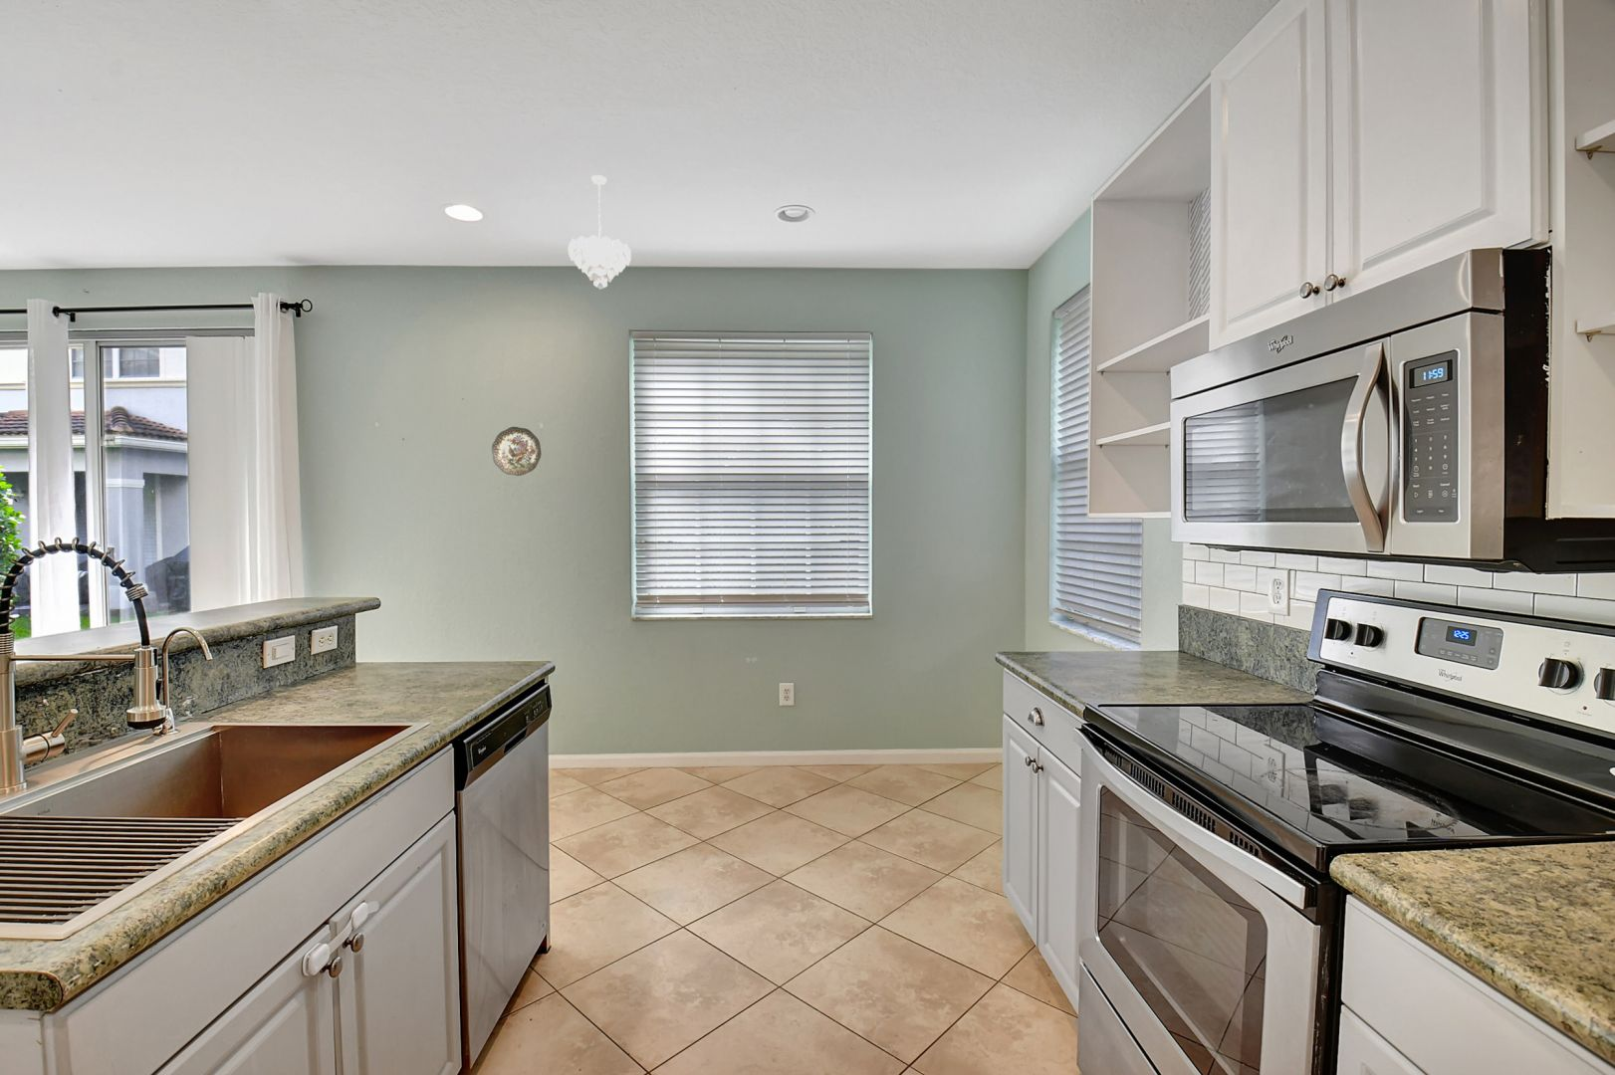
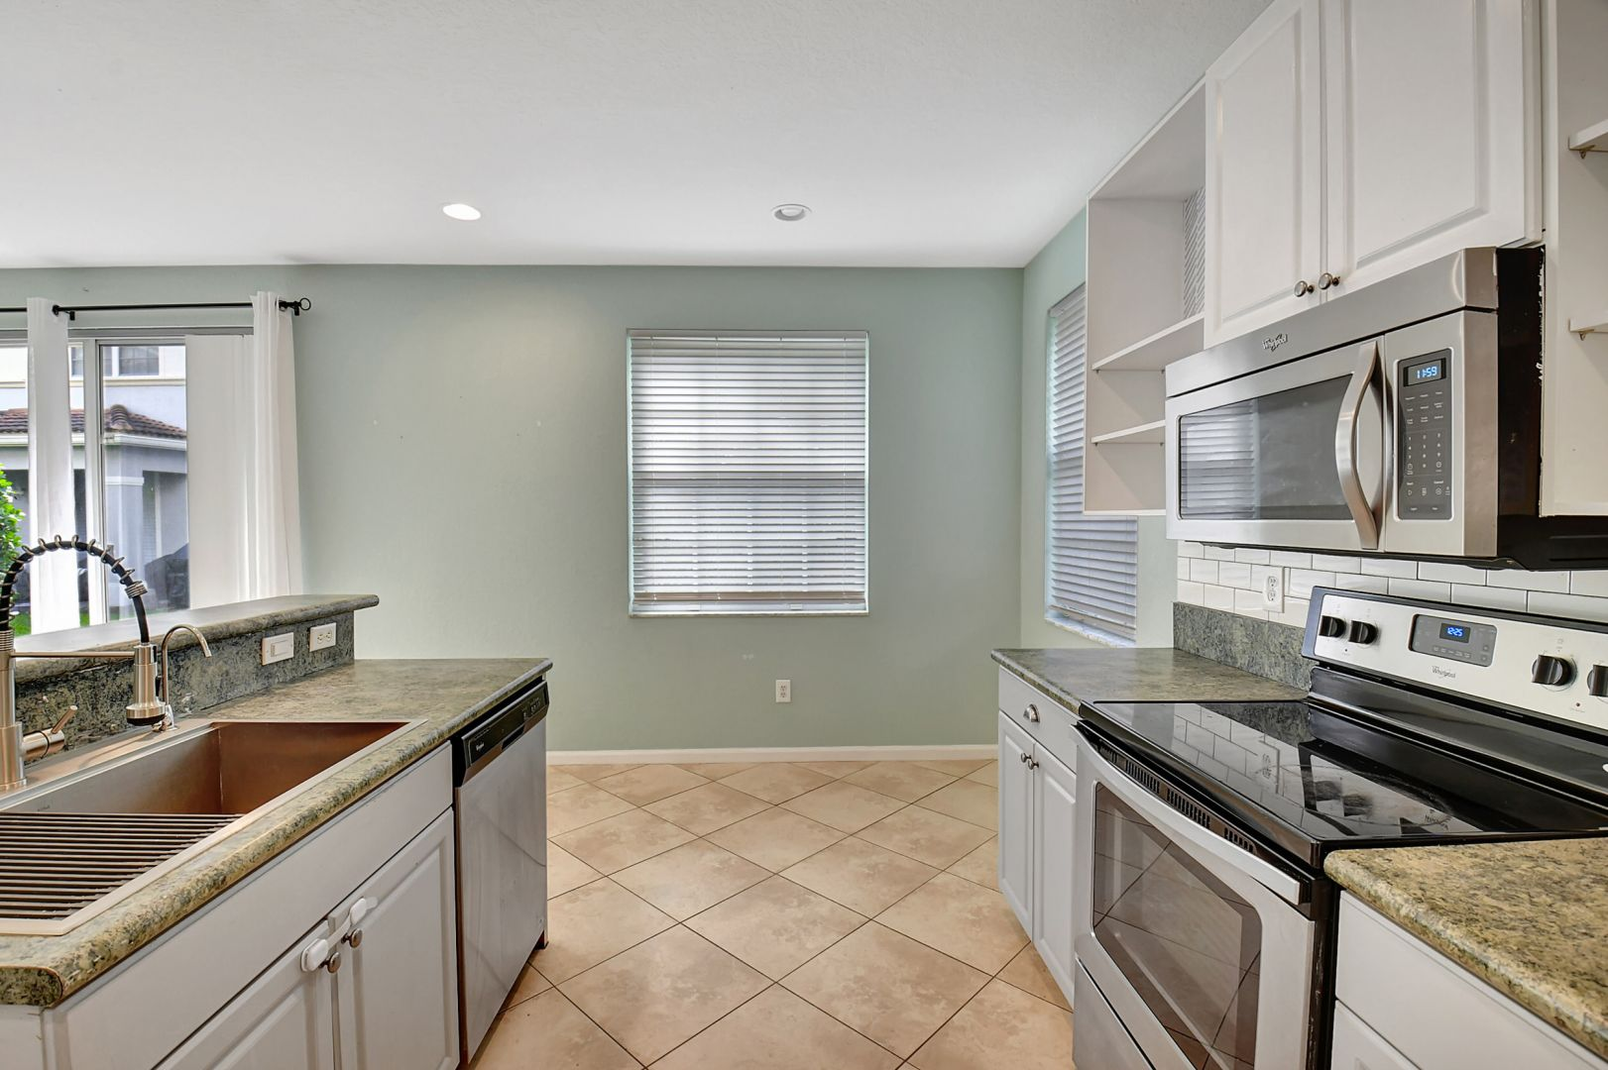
- pendant light (600, 233)
- decorative plate (517, 451)
